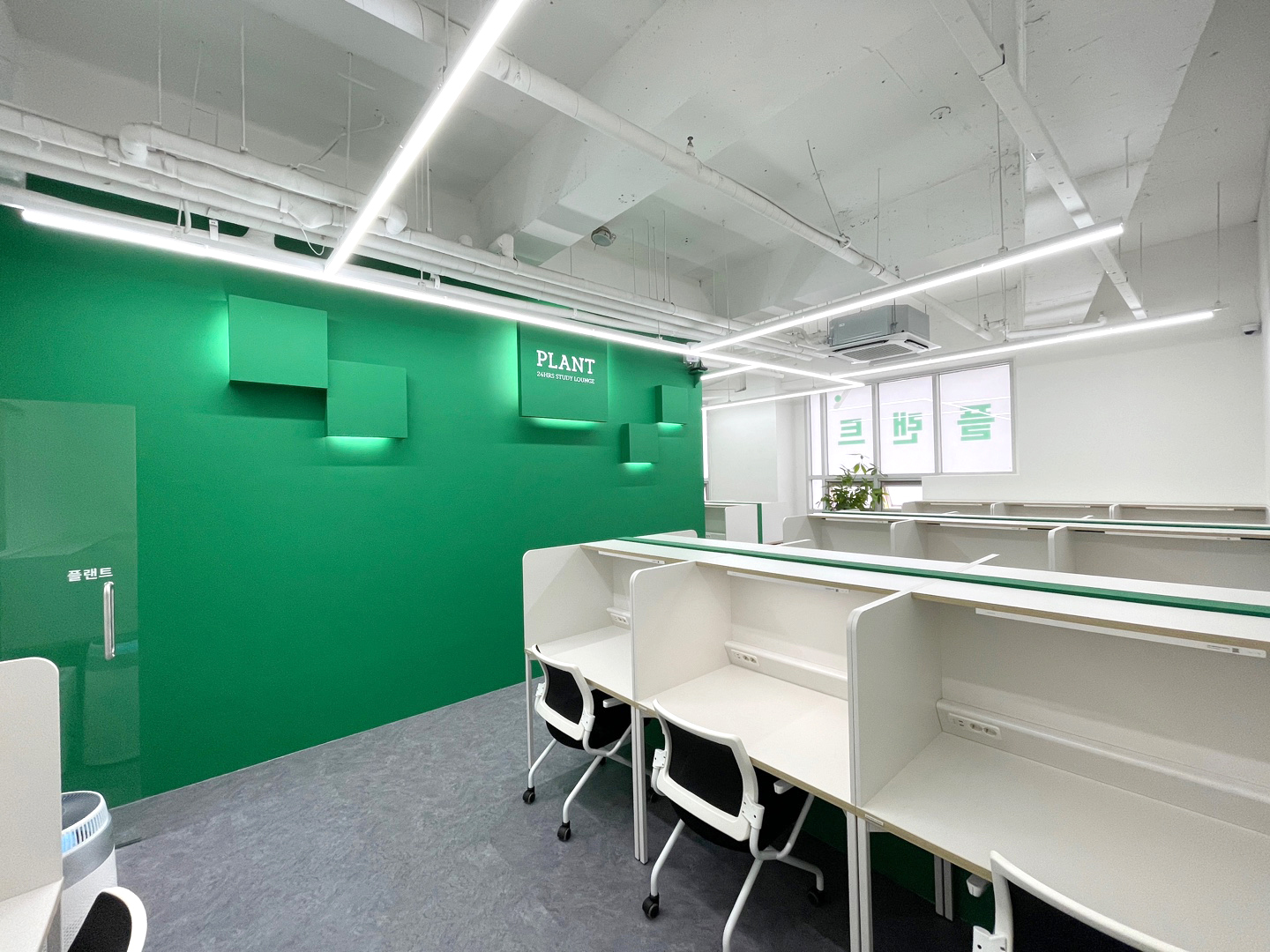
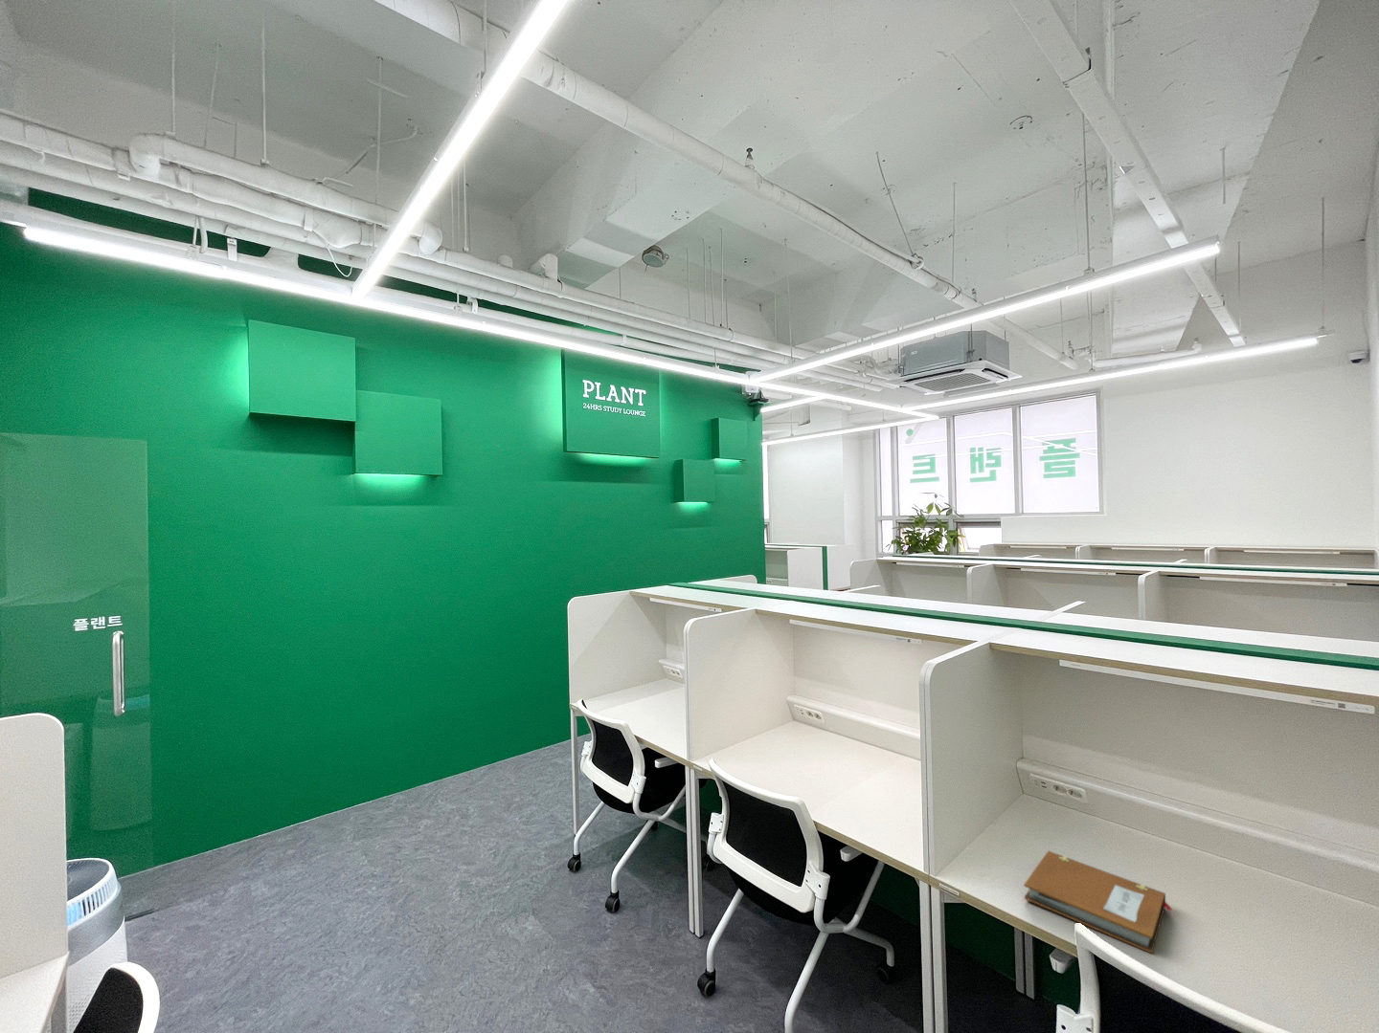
+ notebook (1098, 896)
